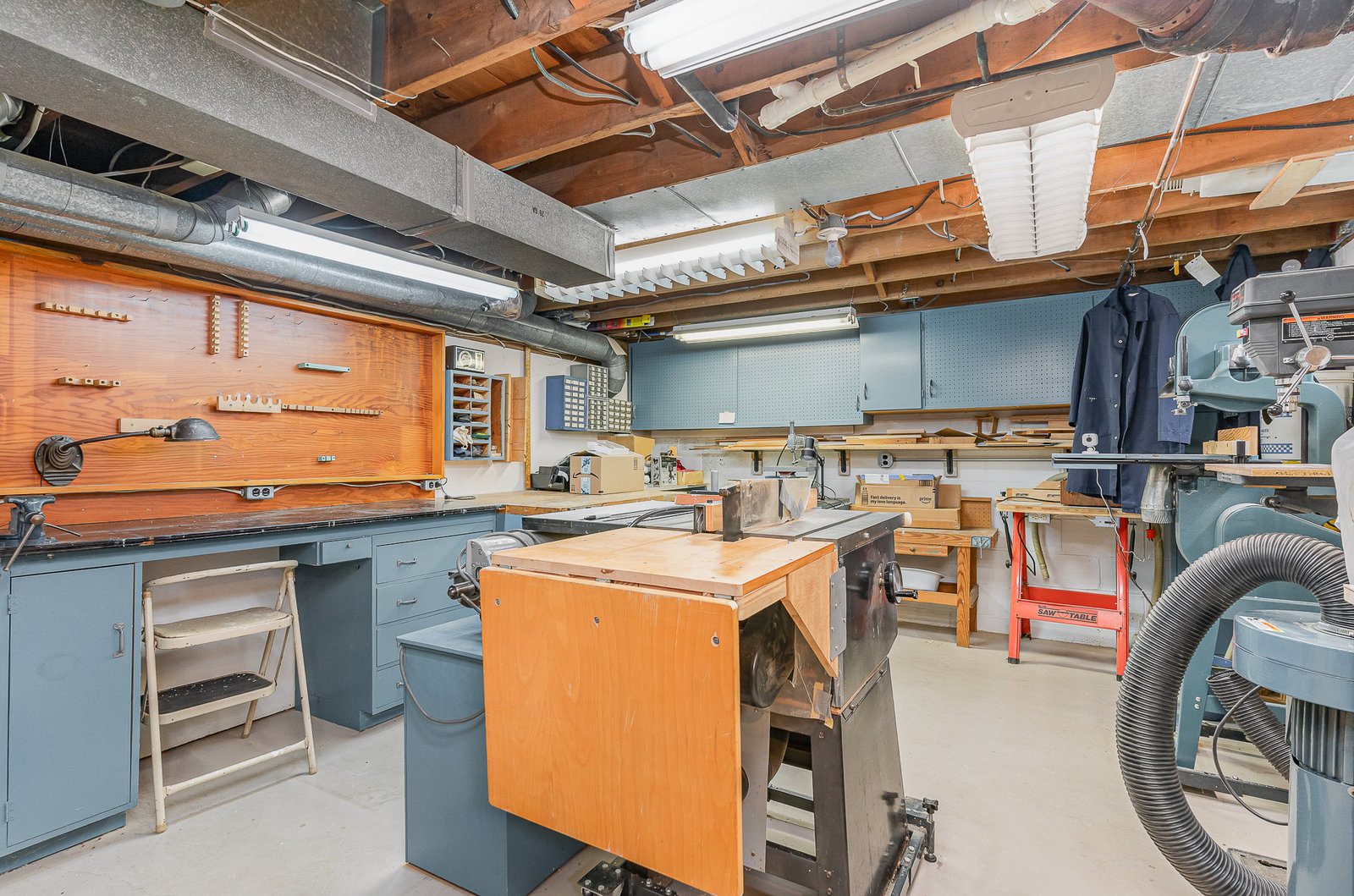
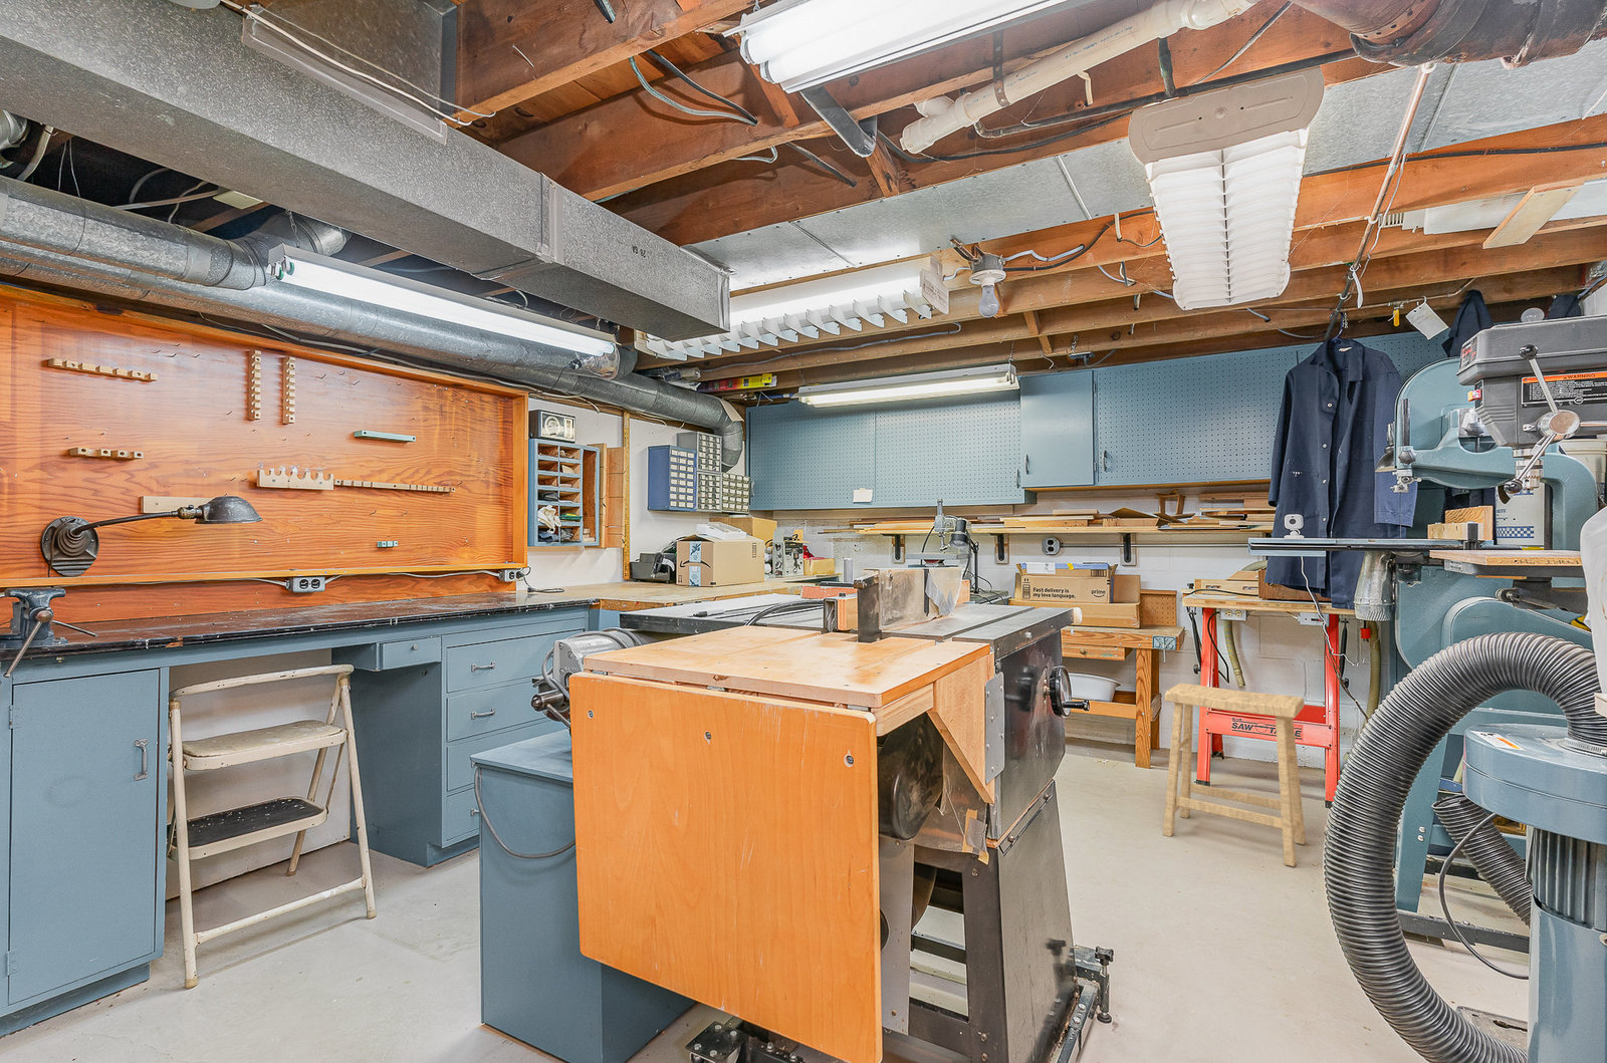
+ stool (1228, 790)
